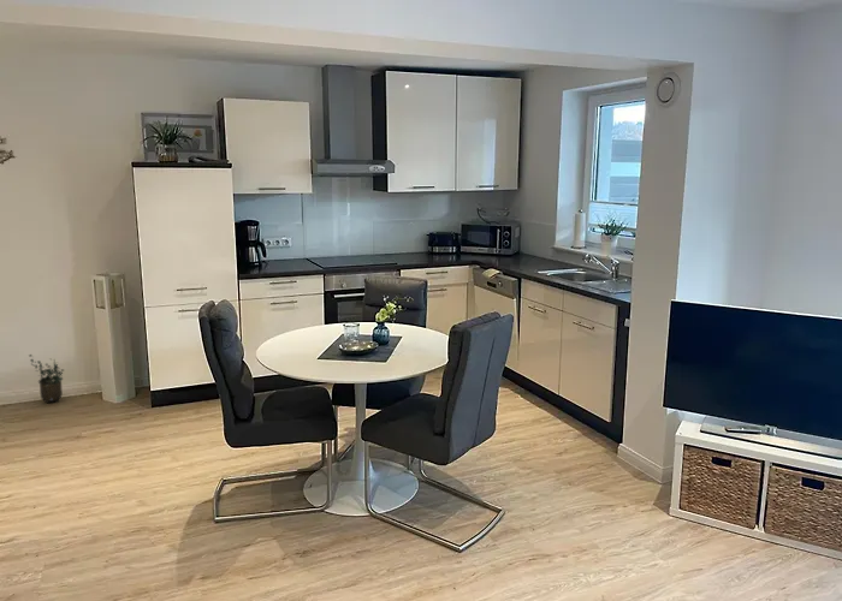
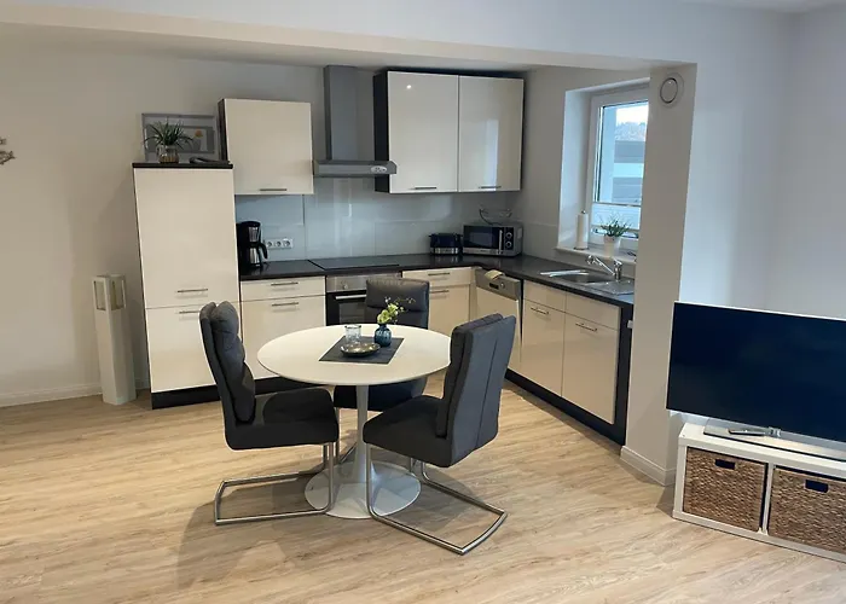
- potted plant (48, 377)
